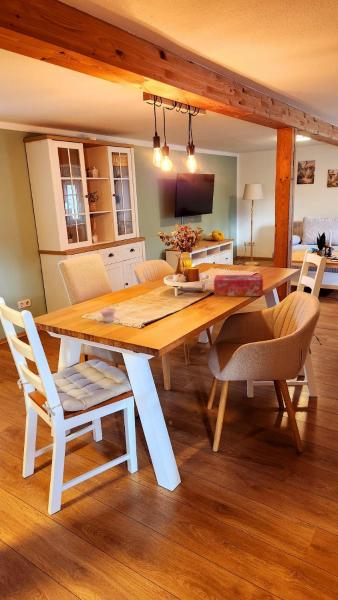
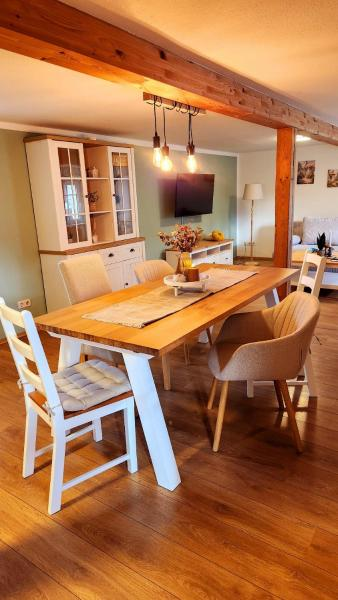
- teacup (107, 316)
- tissue box (238, 285)
